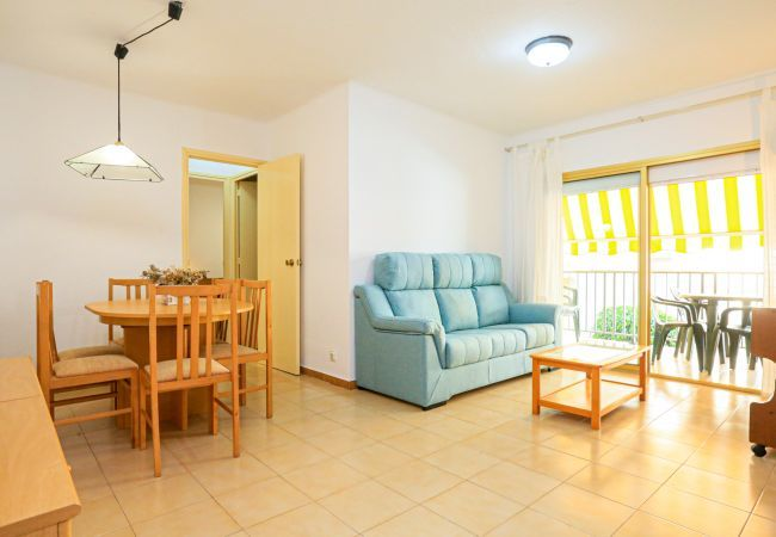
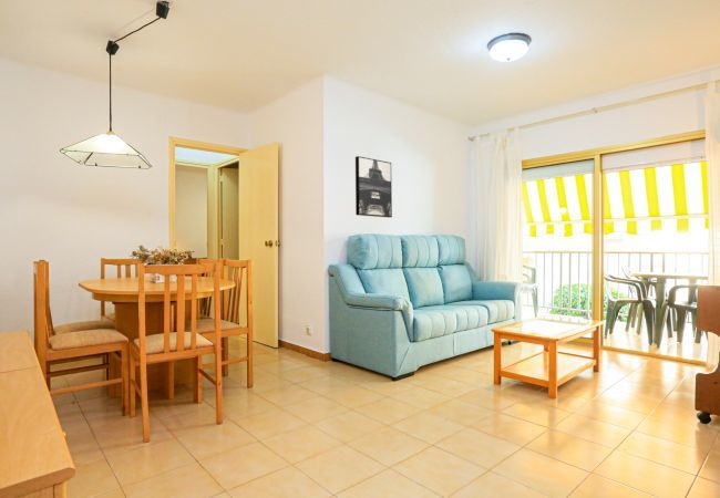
+ wall art (373, 187)
